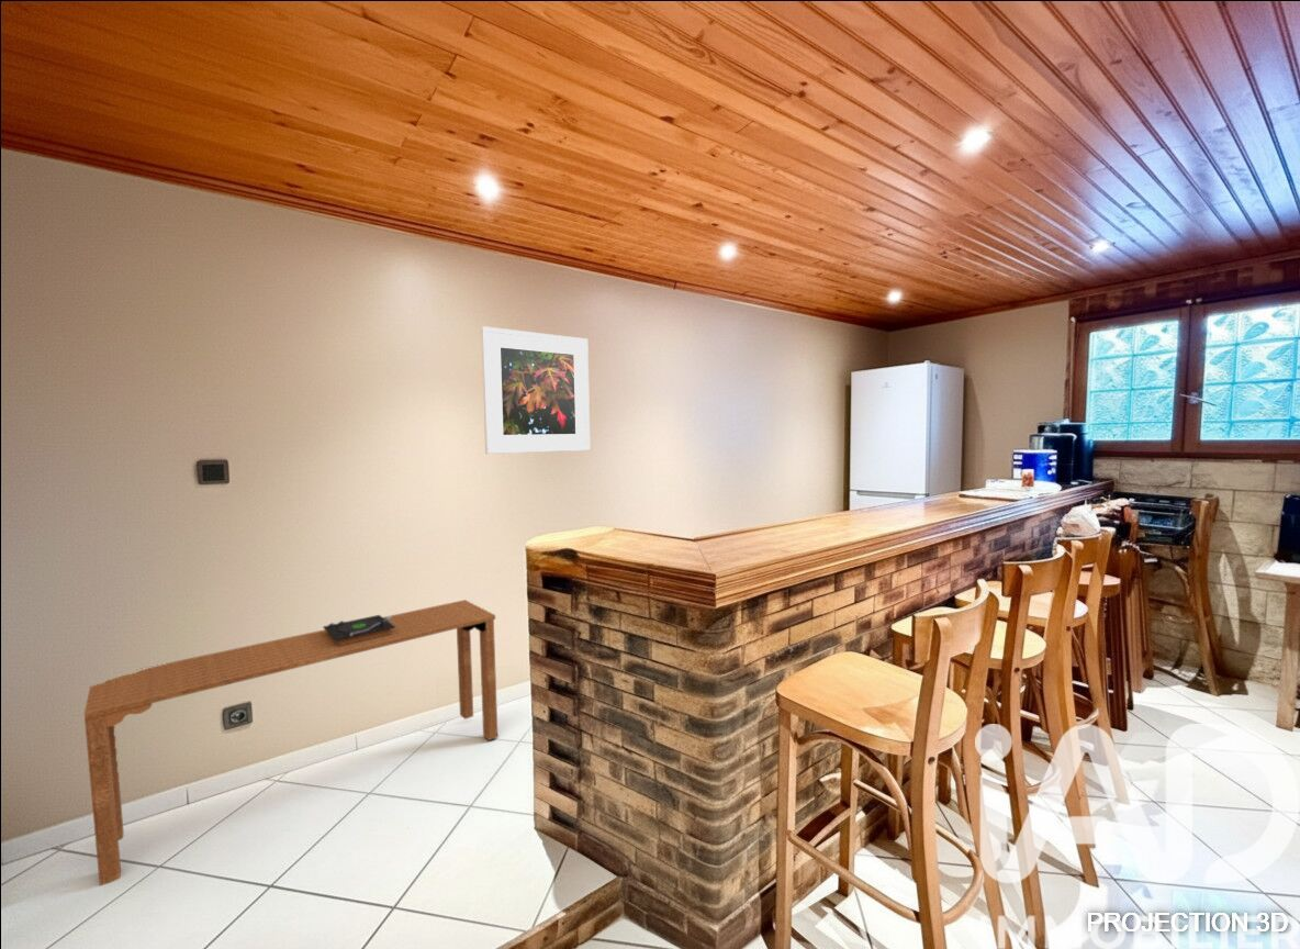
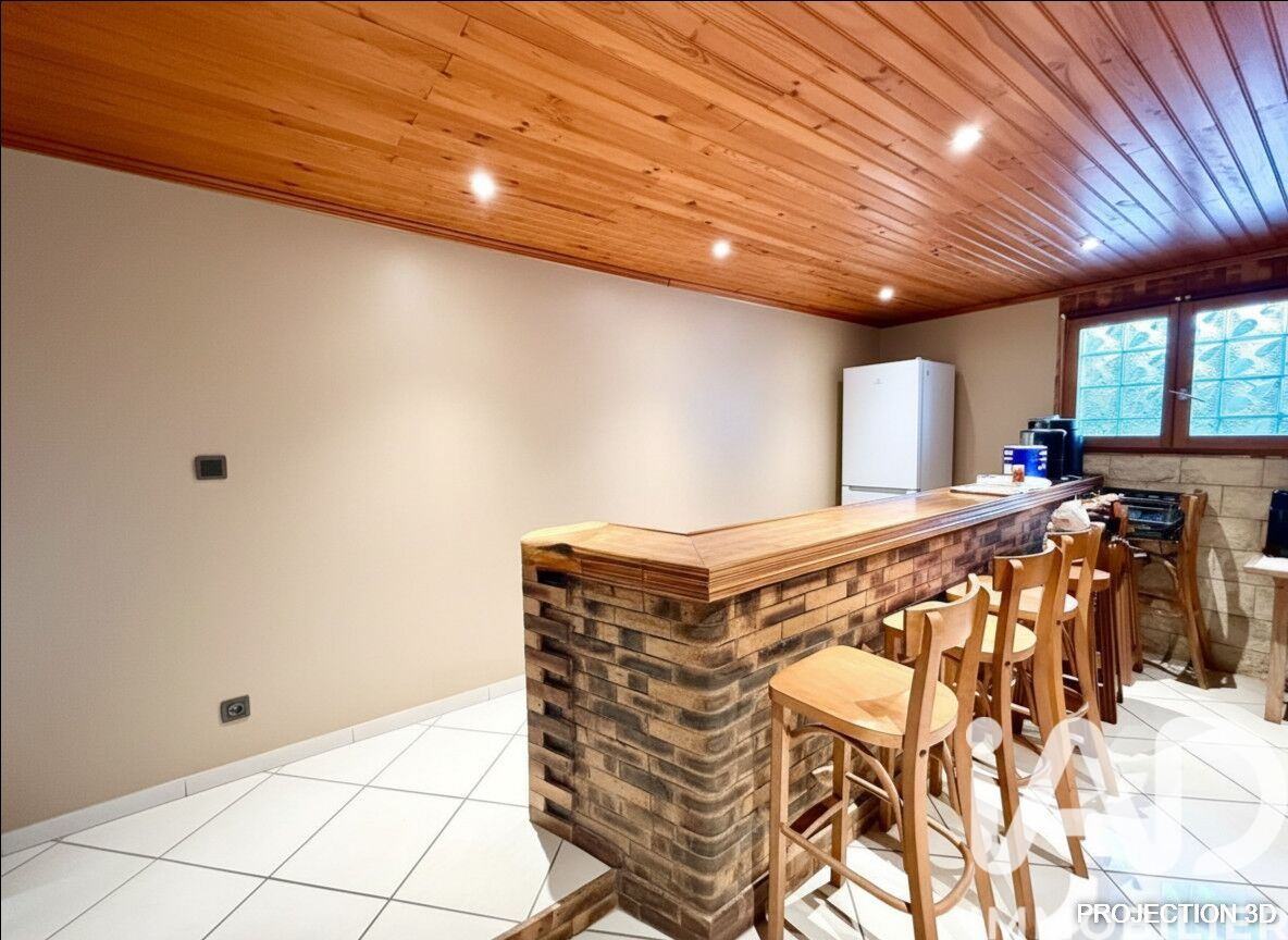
- console table (316, 662)
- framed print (539, 392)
